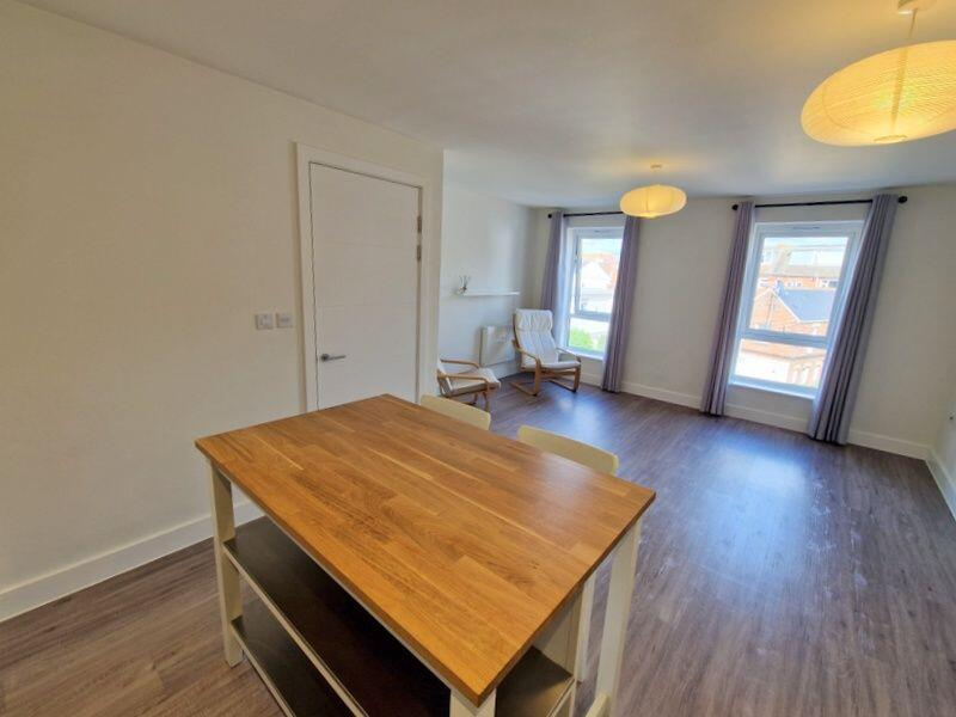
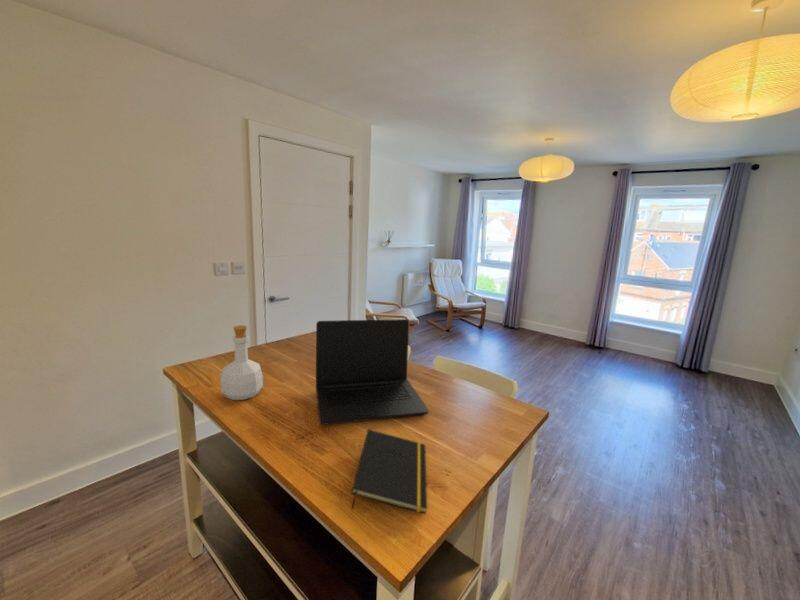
+ laptop (369, 365)
+ notepad (393, 465)
+ bottle (241, 361)
